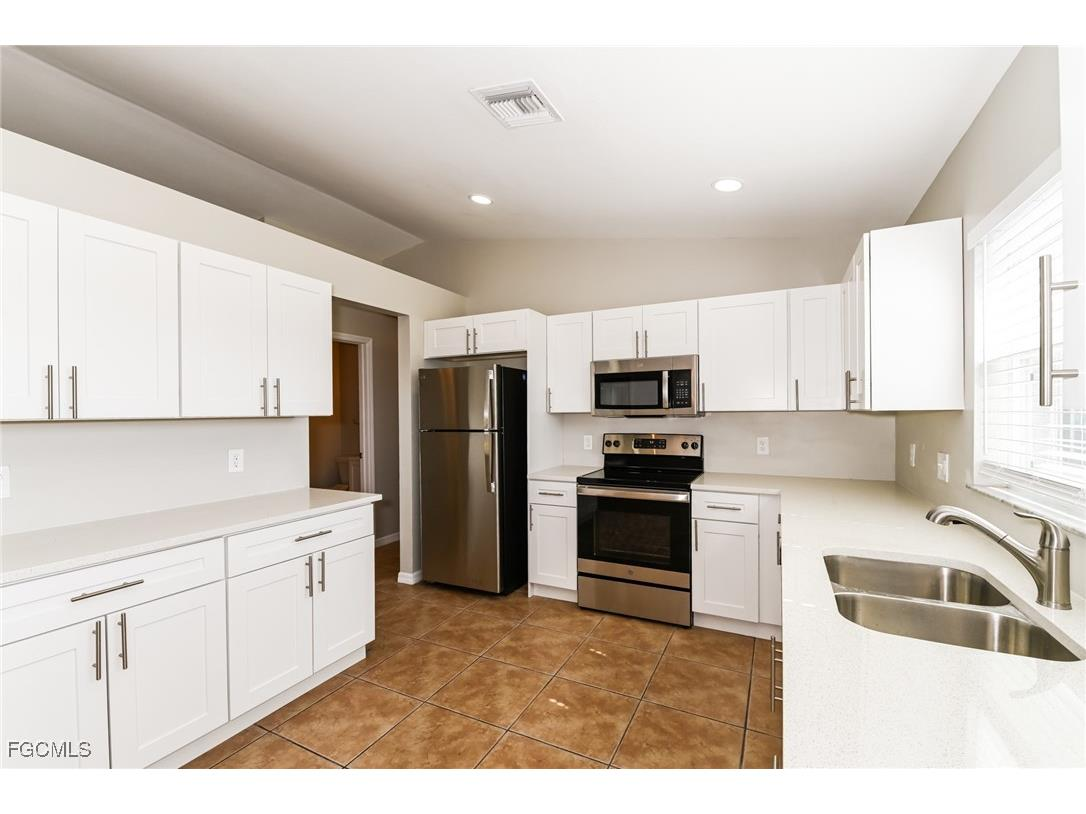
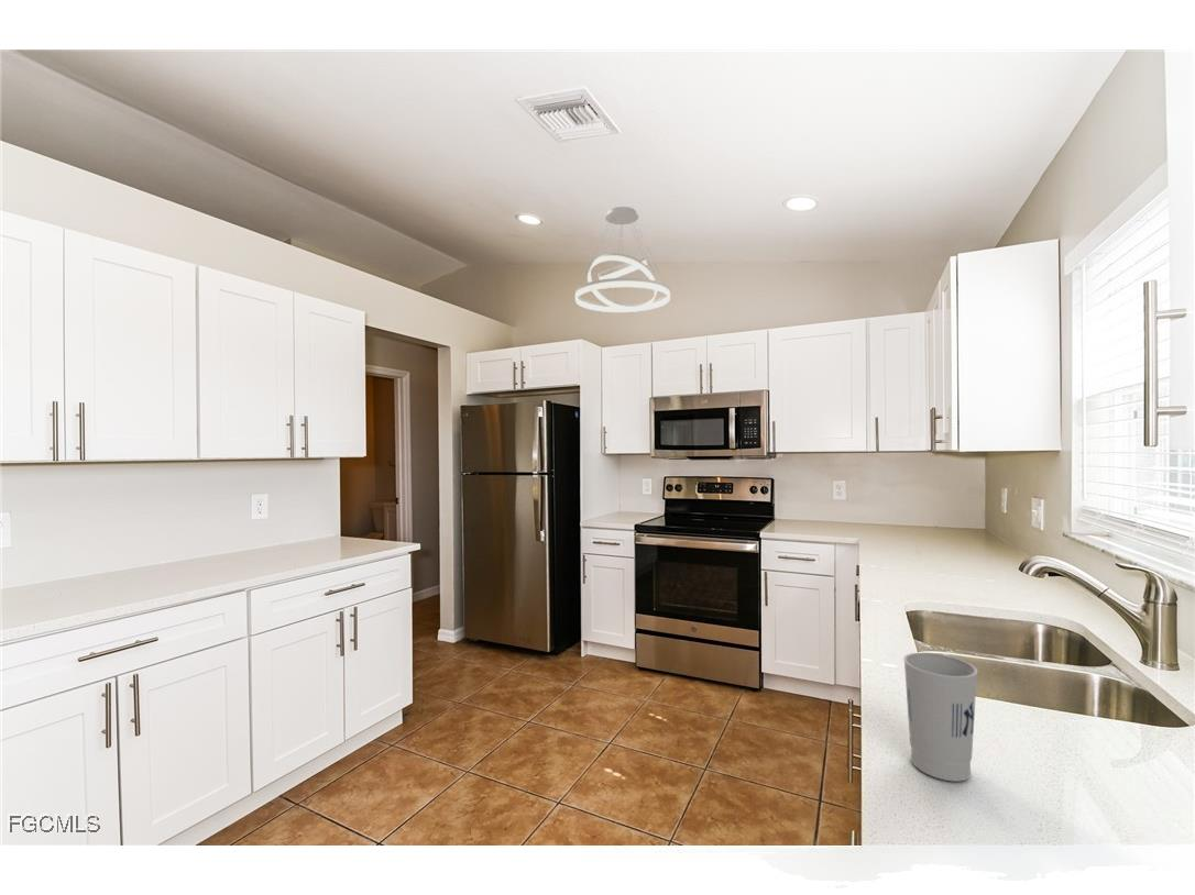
+ cup (940, 715)
+ pendant light (622, 258)
